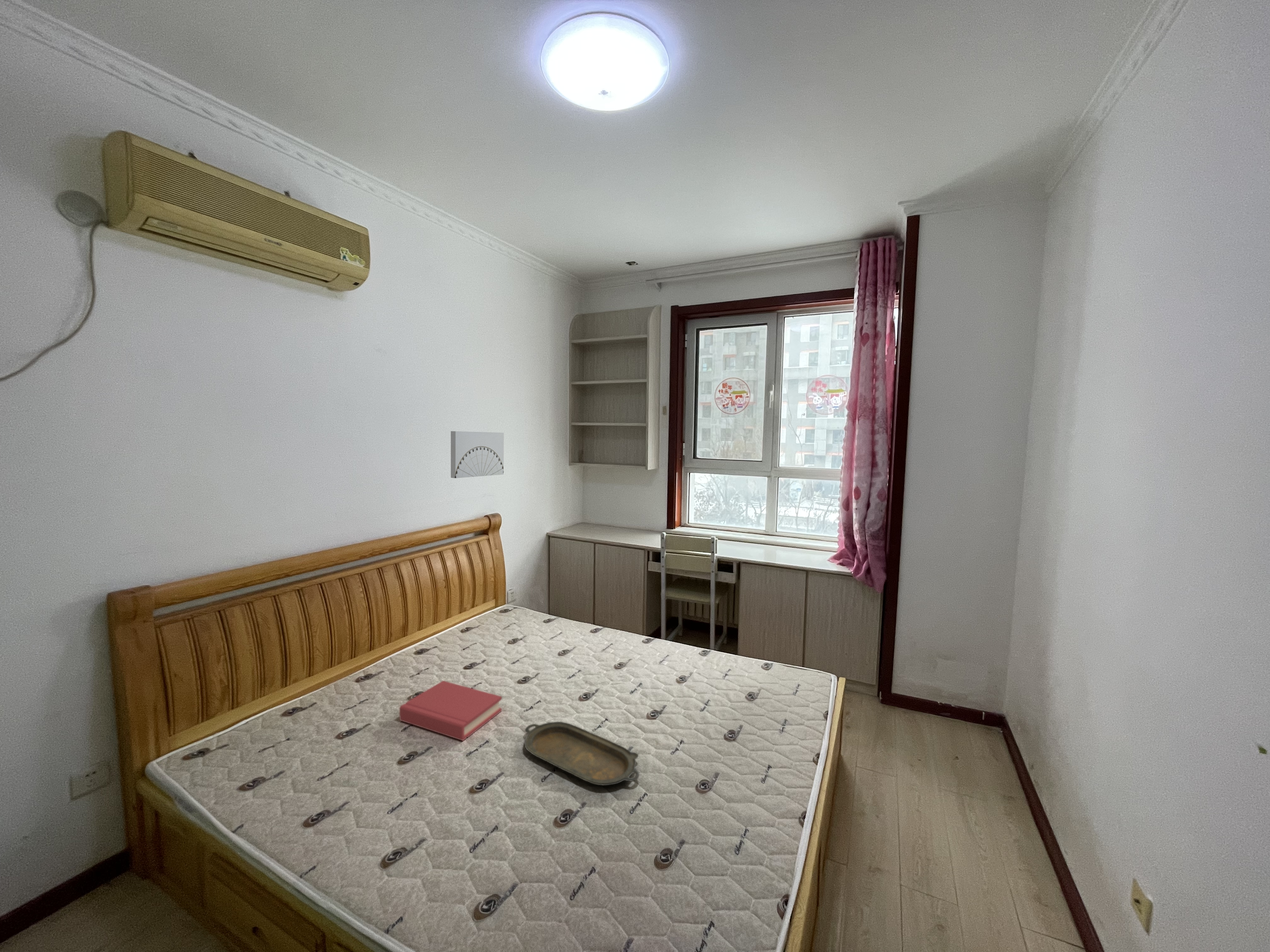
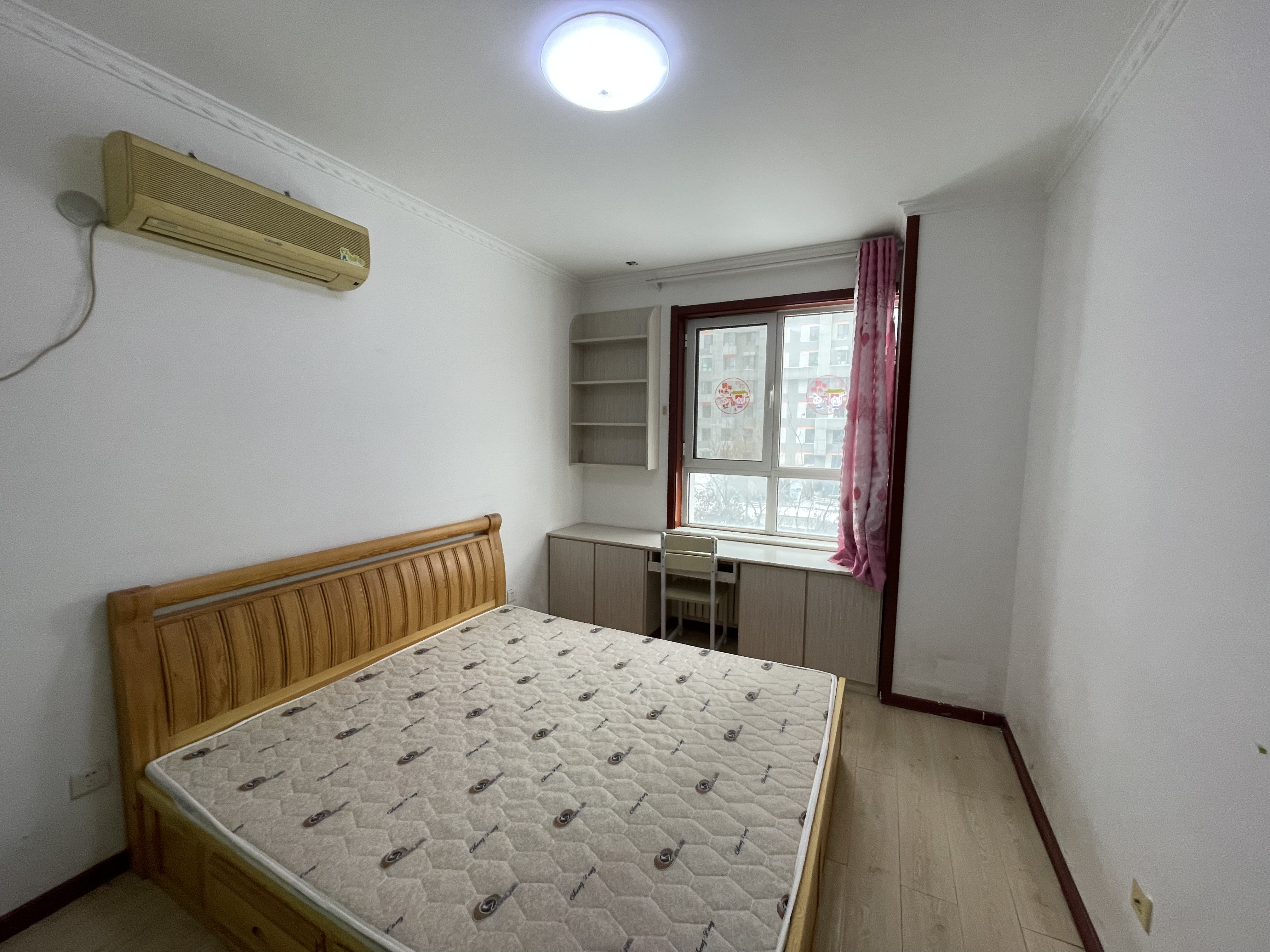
- wall art (478, 454)
- serving tray (578, 753)
- hardback book (452, 709)
